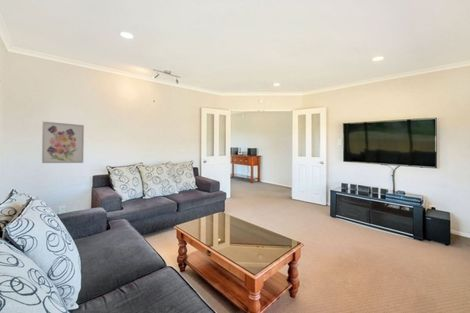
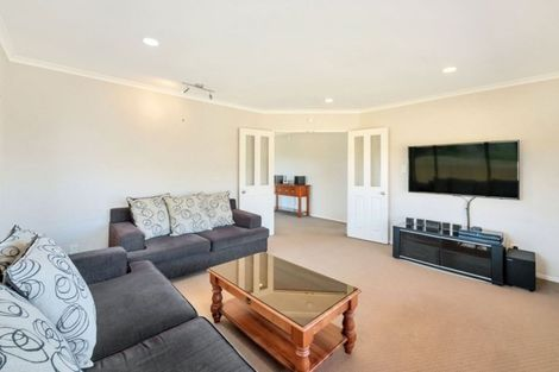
- wall art (63, 143)
